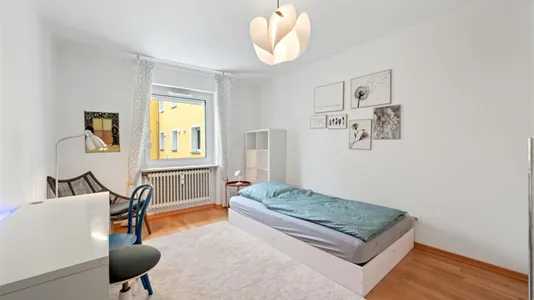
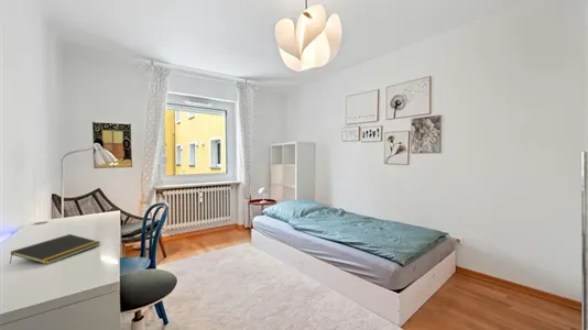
+ notepad (59, 248)
